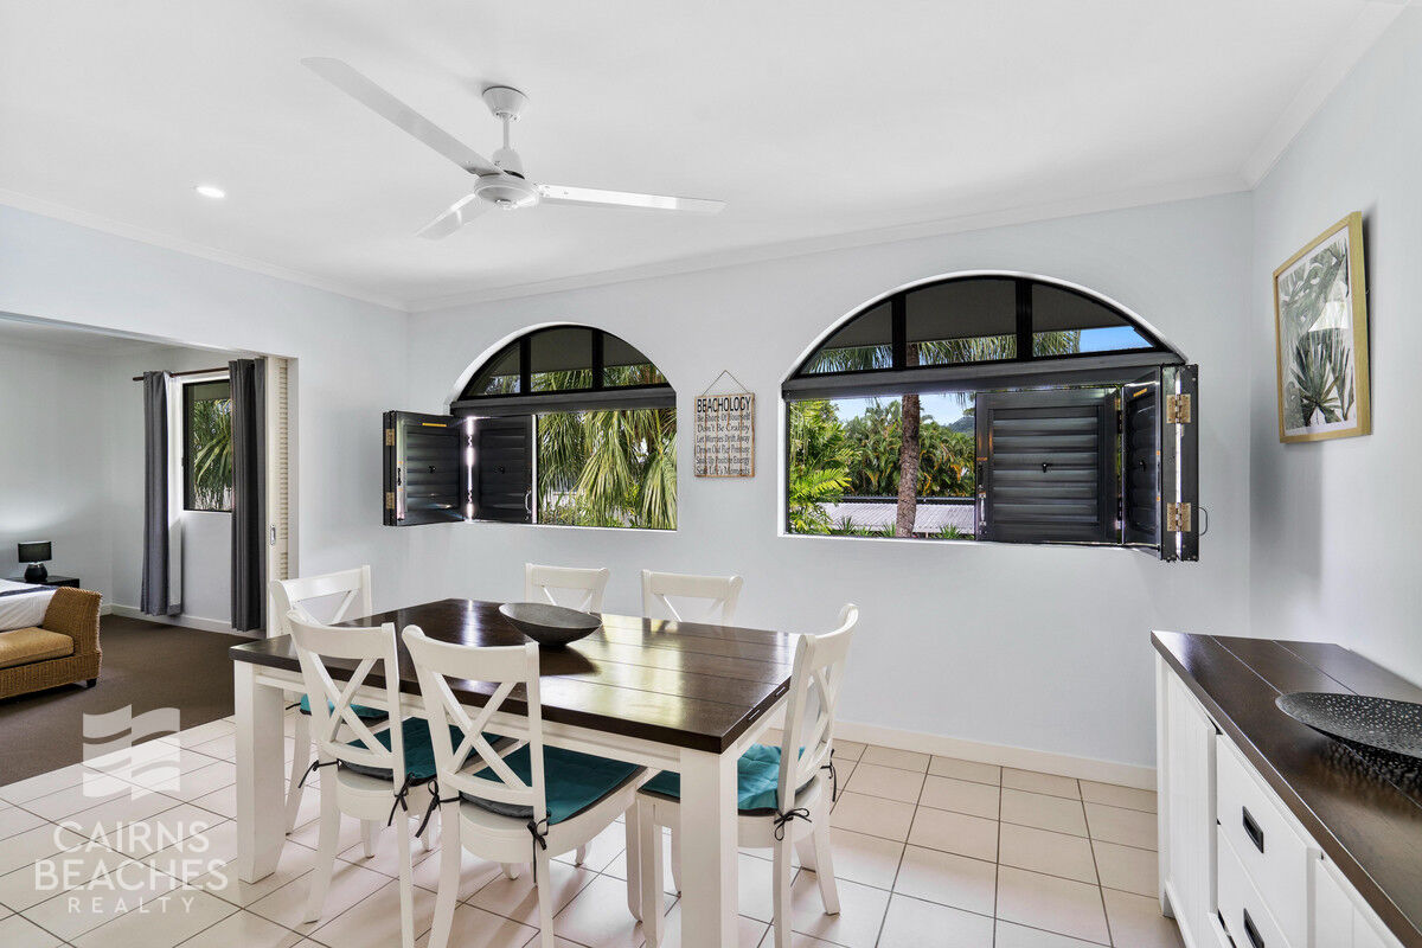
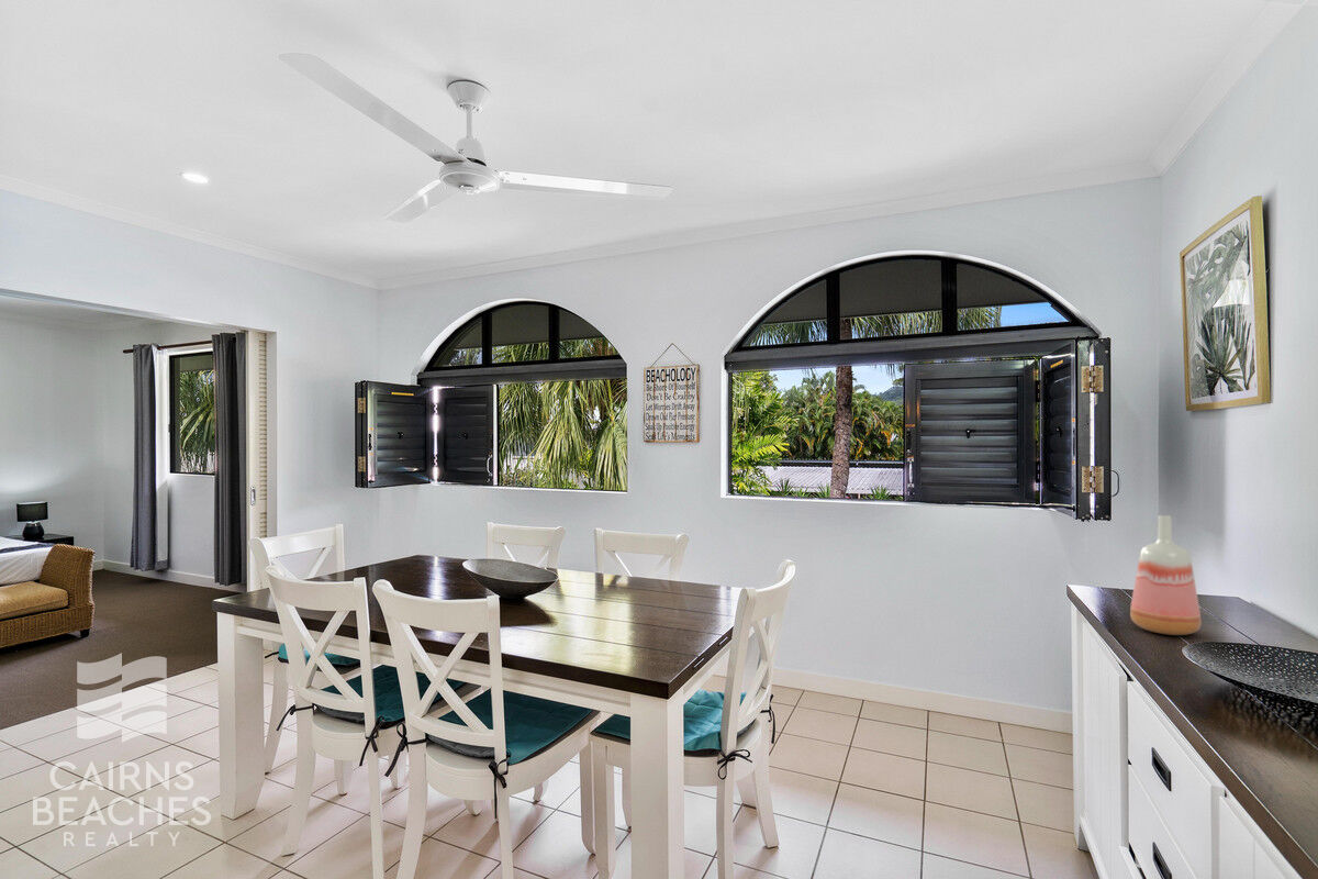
+ vase (1164, 572)
